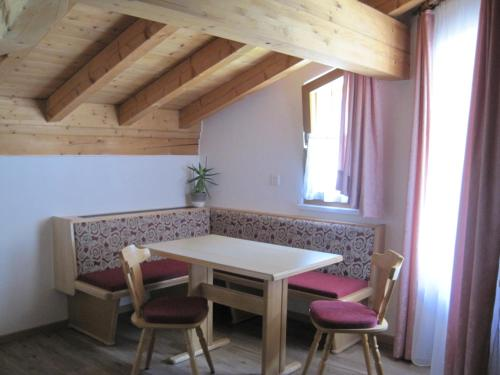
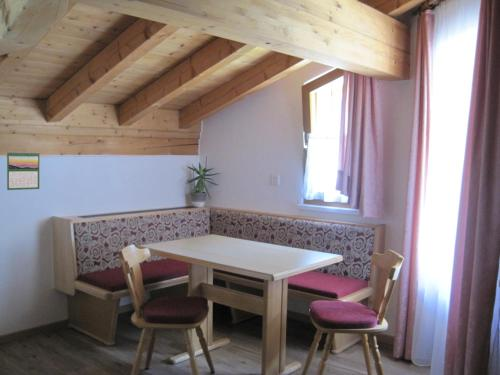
+ calendar (23, 170)
